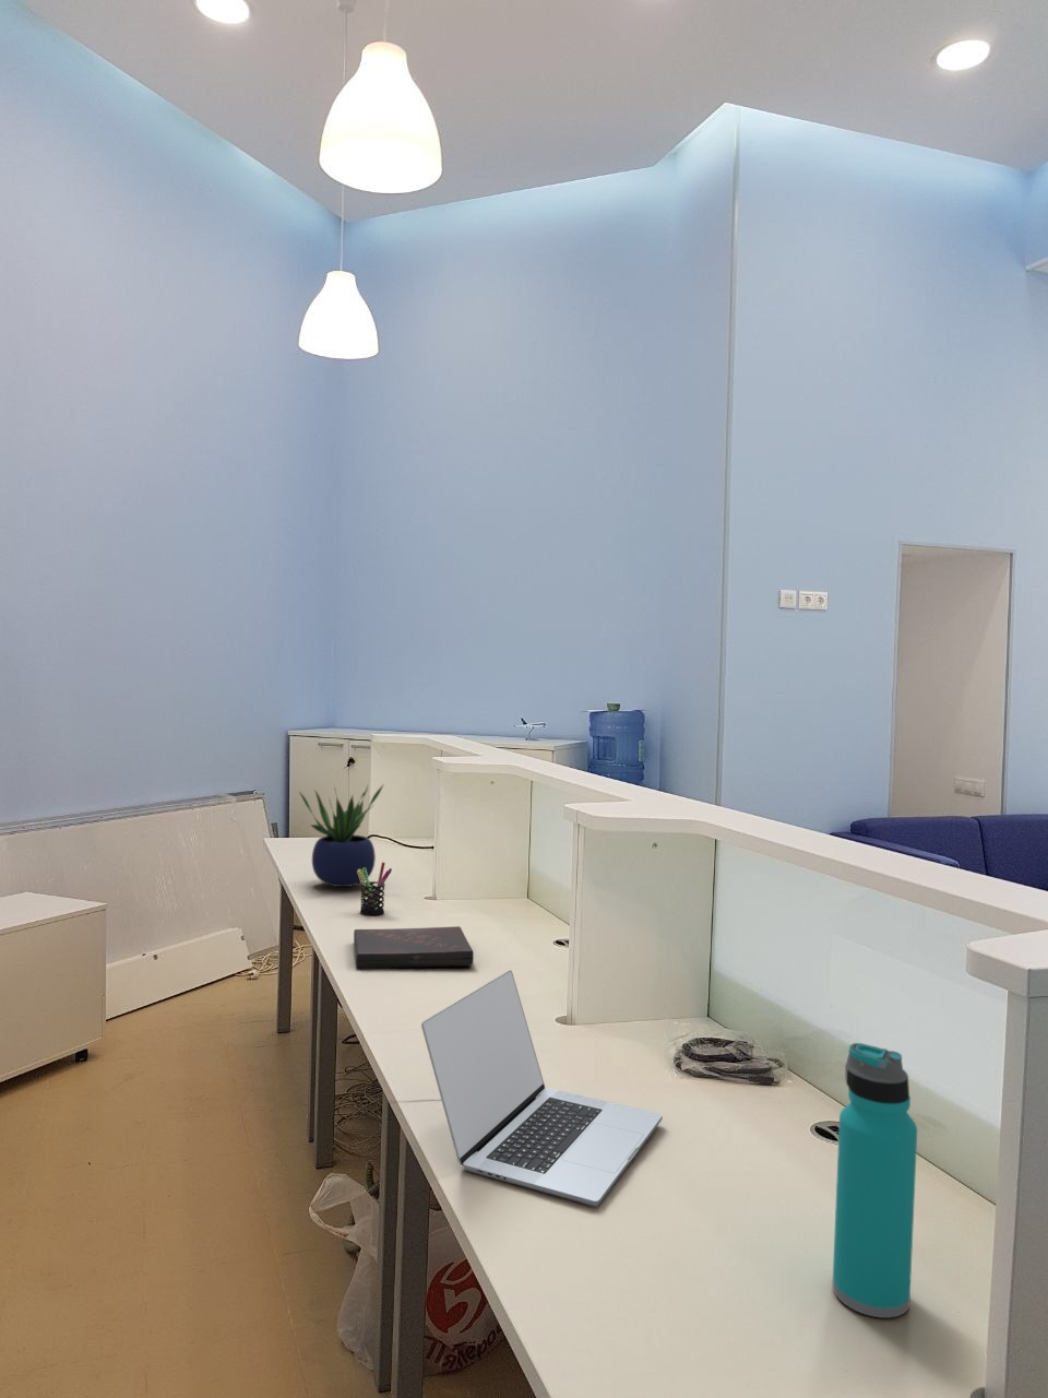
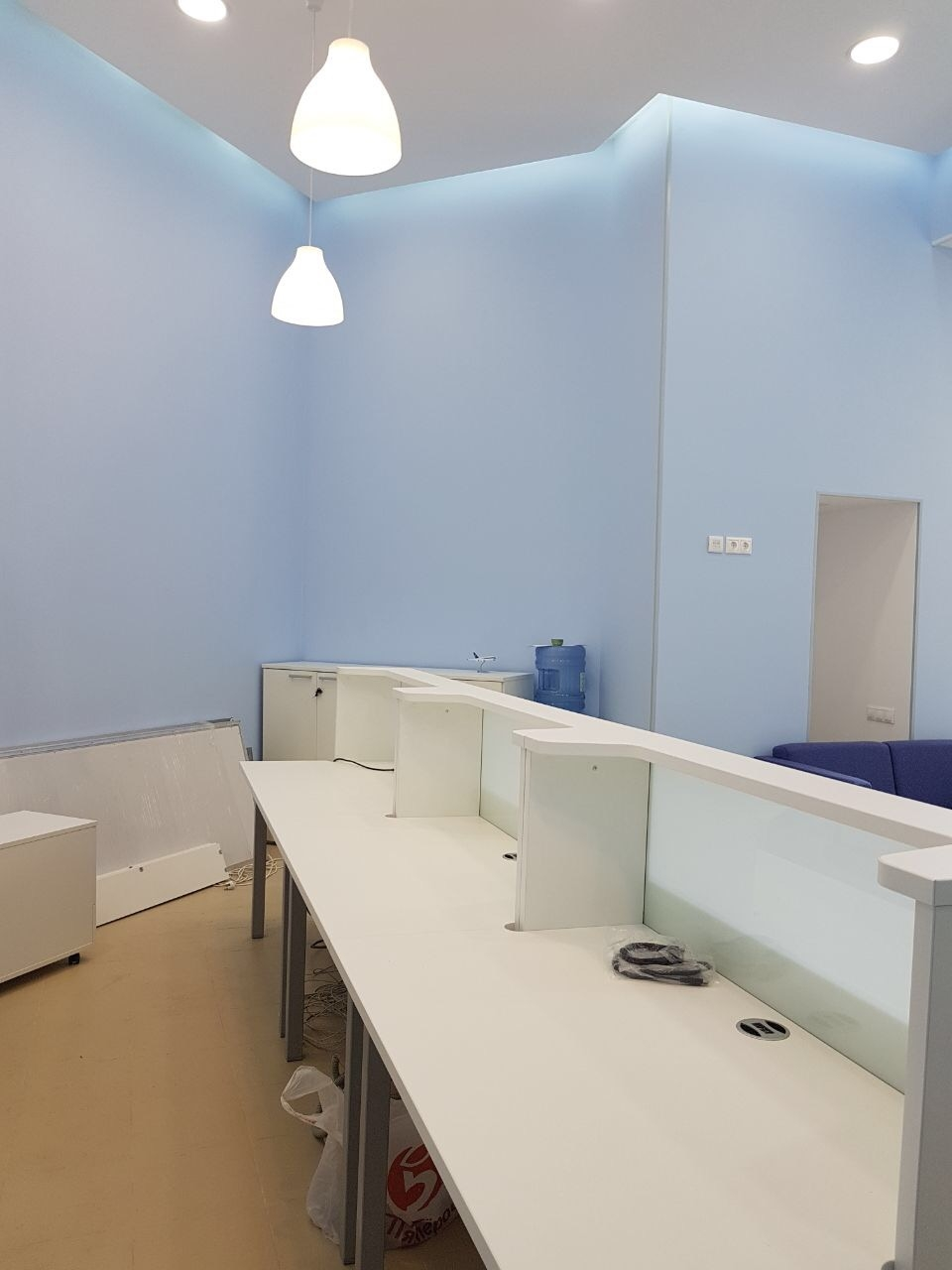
- book (411, 946)
- water bottle (875, 1173)
- pen holder (372, 887)
- potted plant (337, 832)
- laptop (542, 1075)
